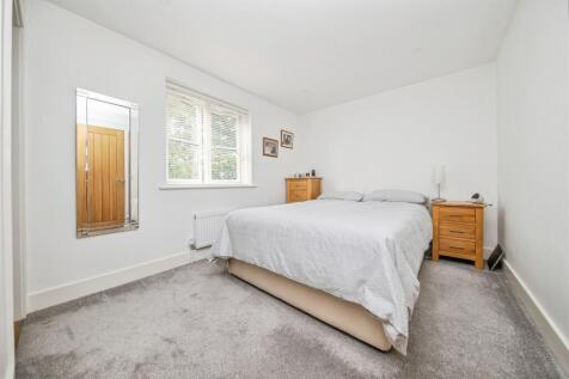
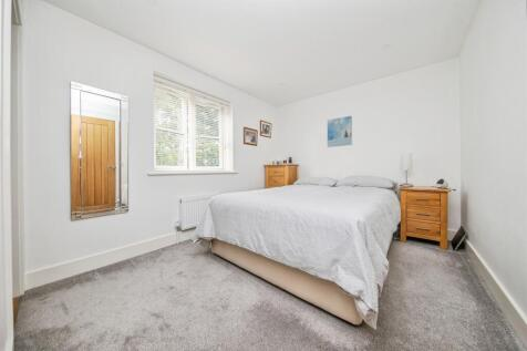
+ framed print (339, 132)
